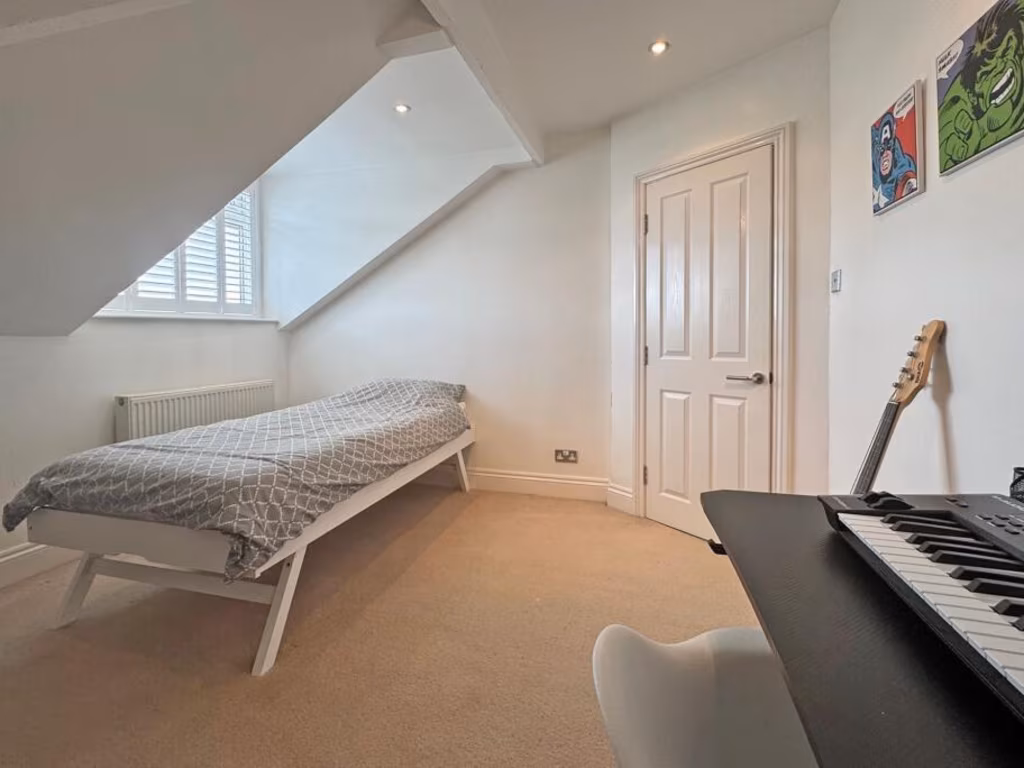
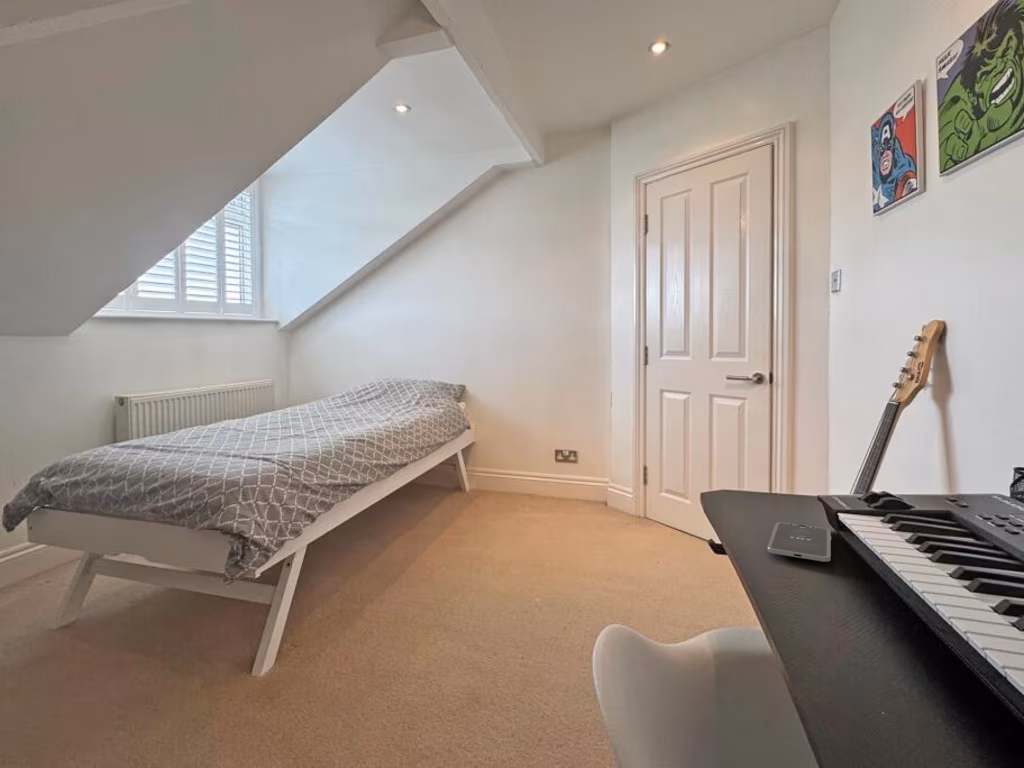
+ smartphone (800, 540)
